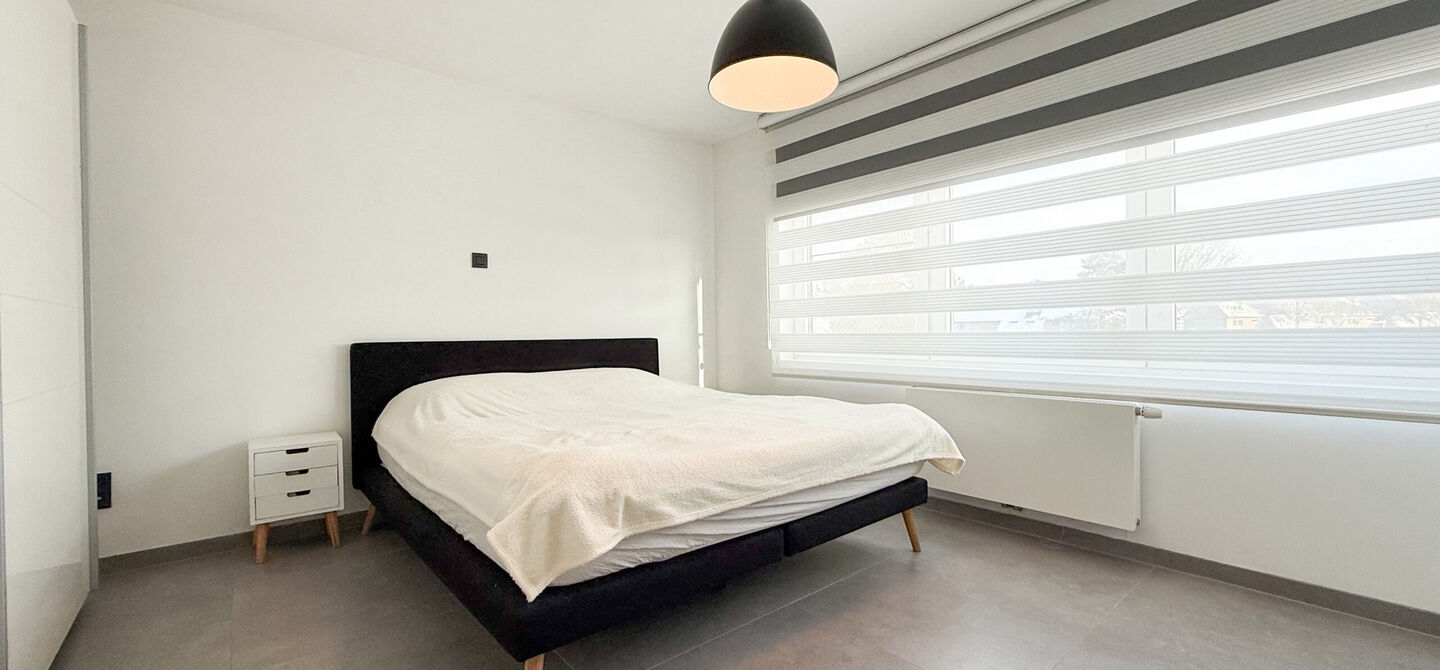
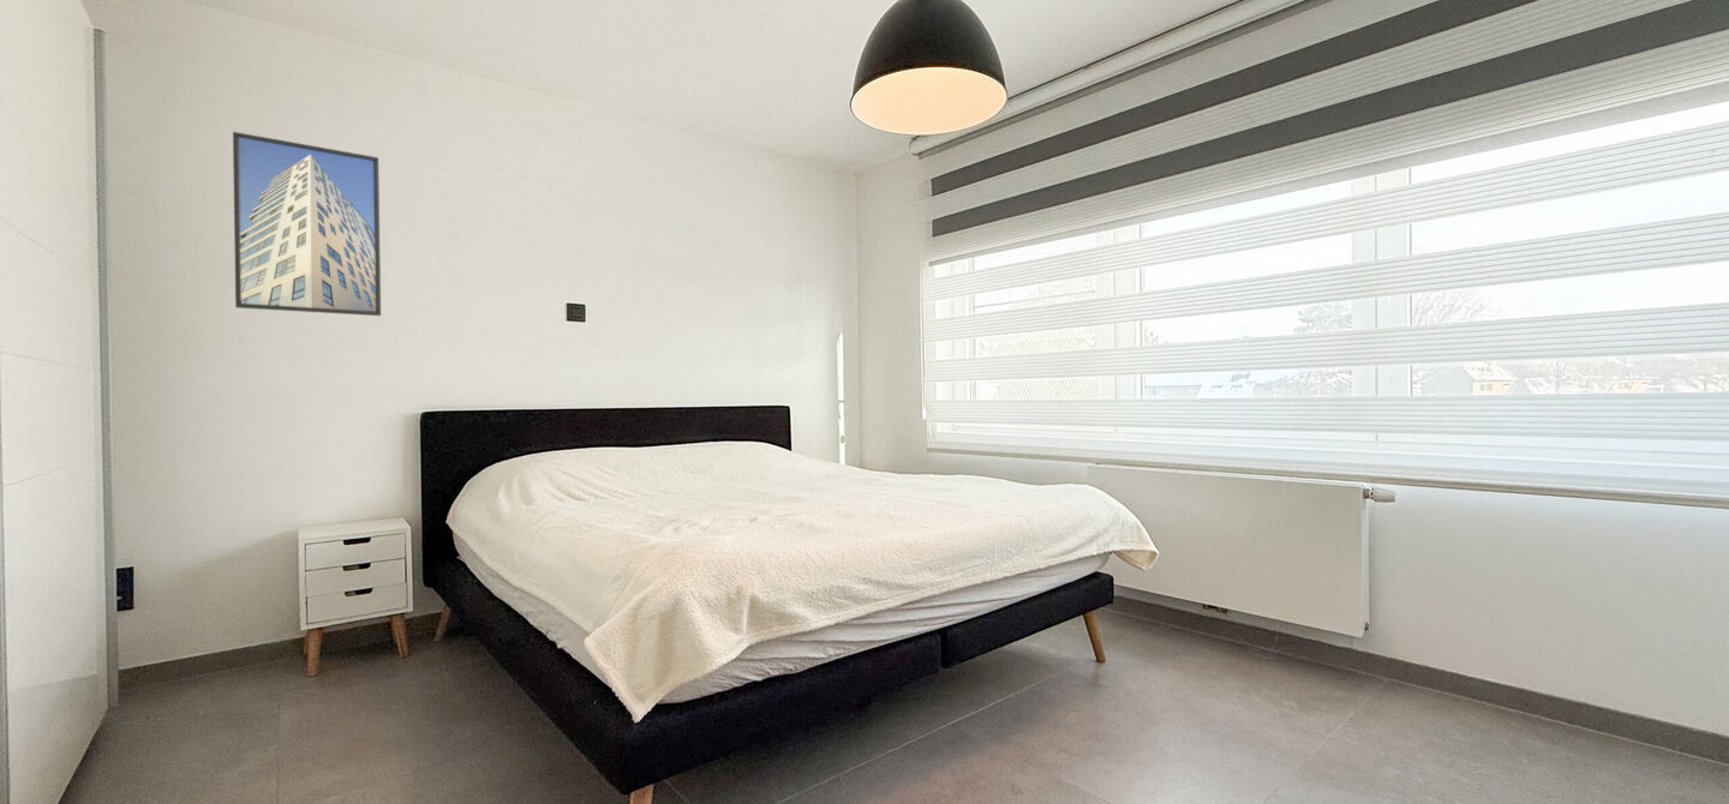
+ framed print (310, 228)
